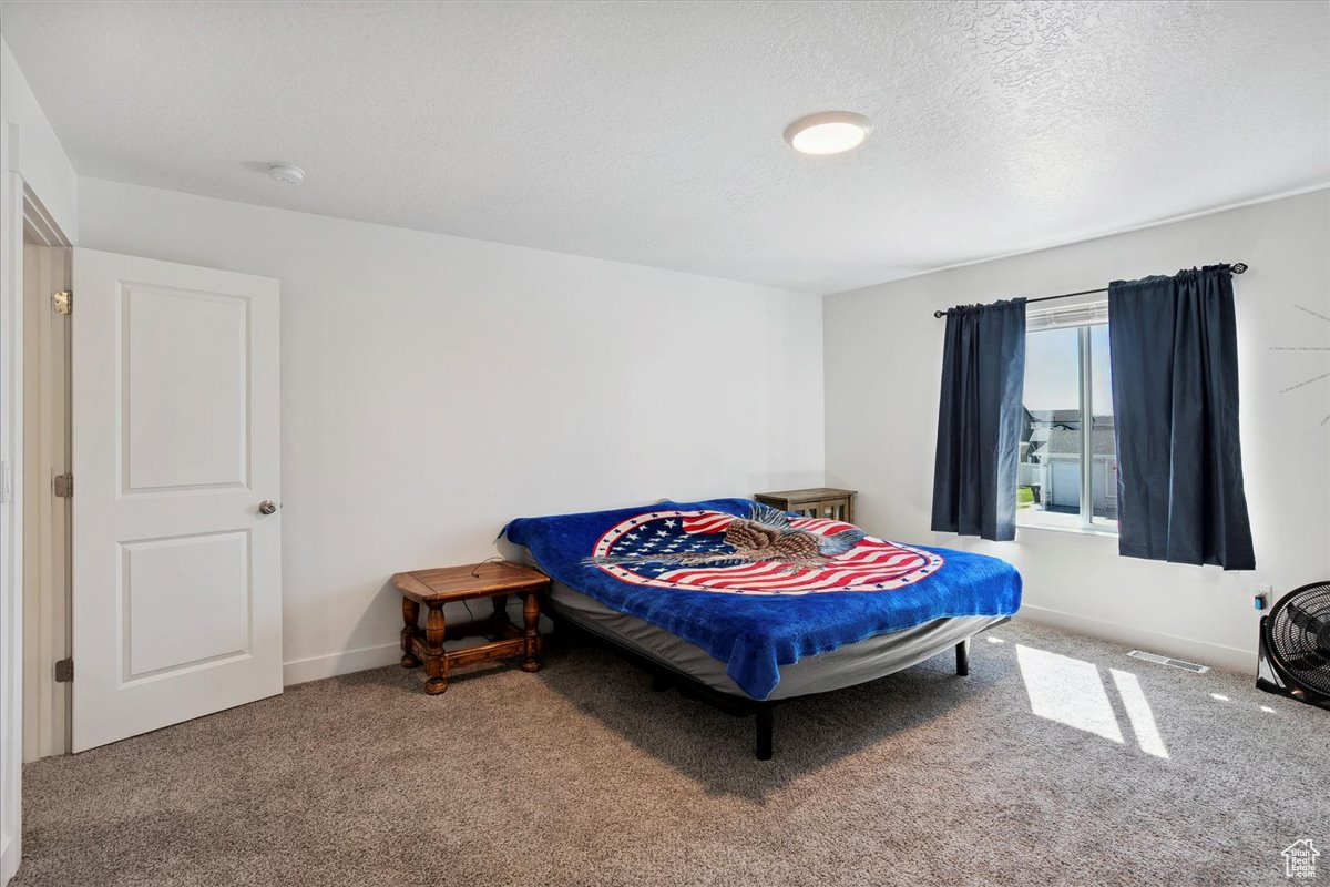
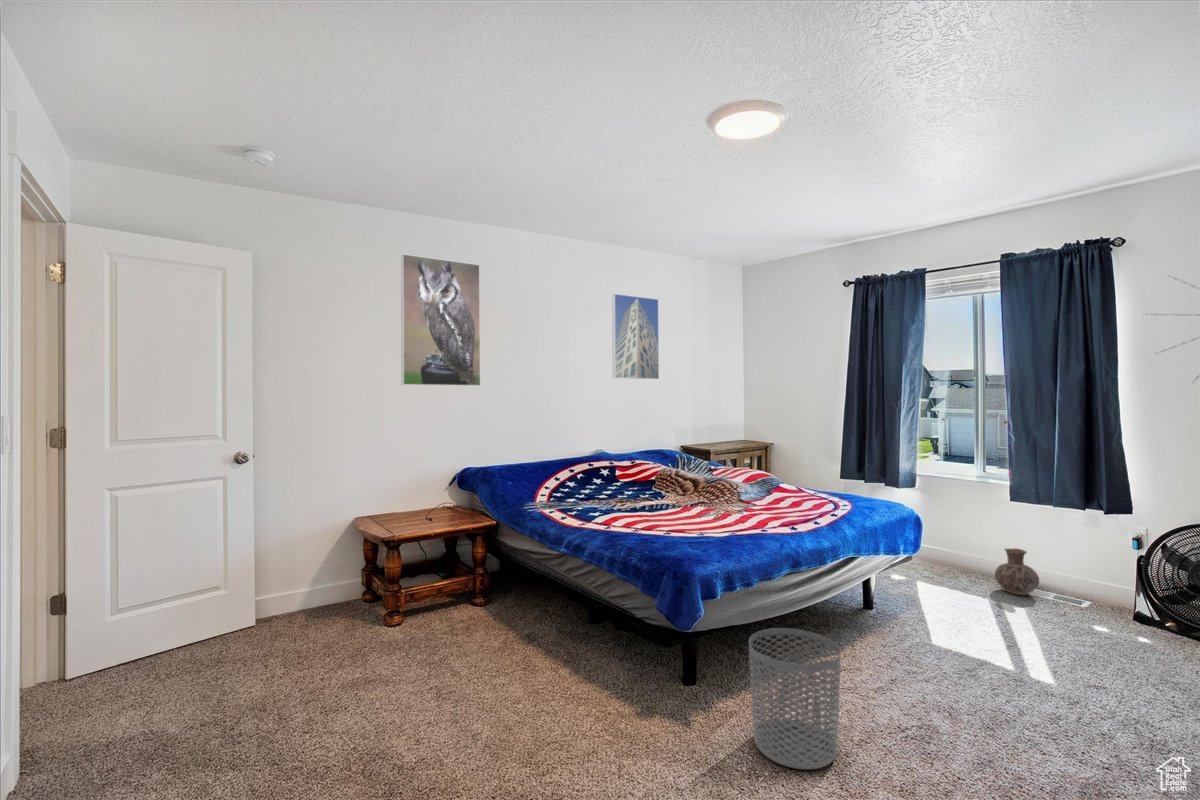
+ waste bin (794, 695)
+ ceramic jug (1016, 571)
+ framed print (442, 322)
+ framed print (636, 337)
